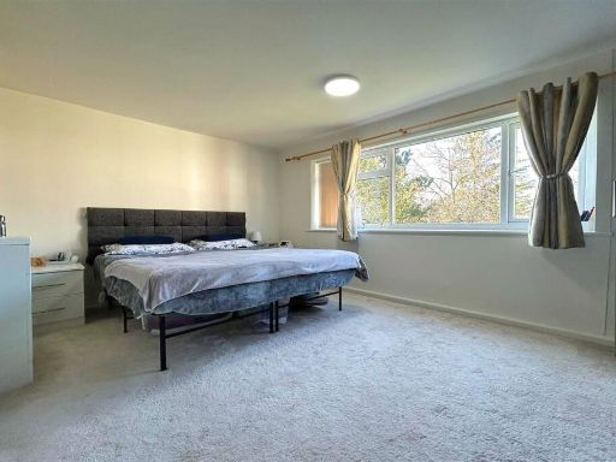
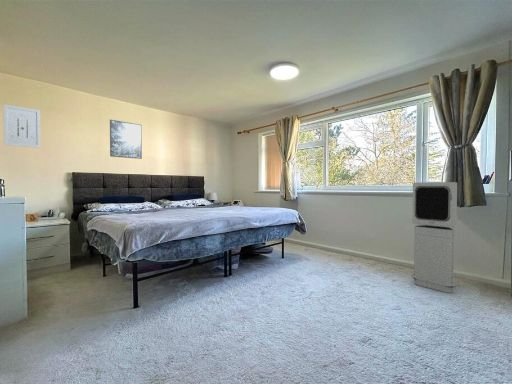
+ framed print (126, 140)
+ wall art (22, 126)
+ air purifier (436, 233)
